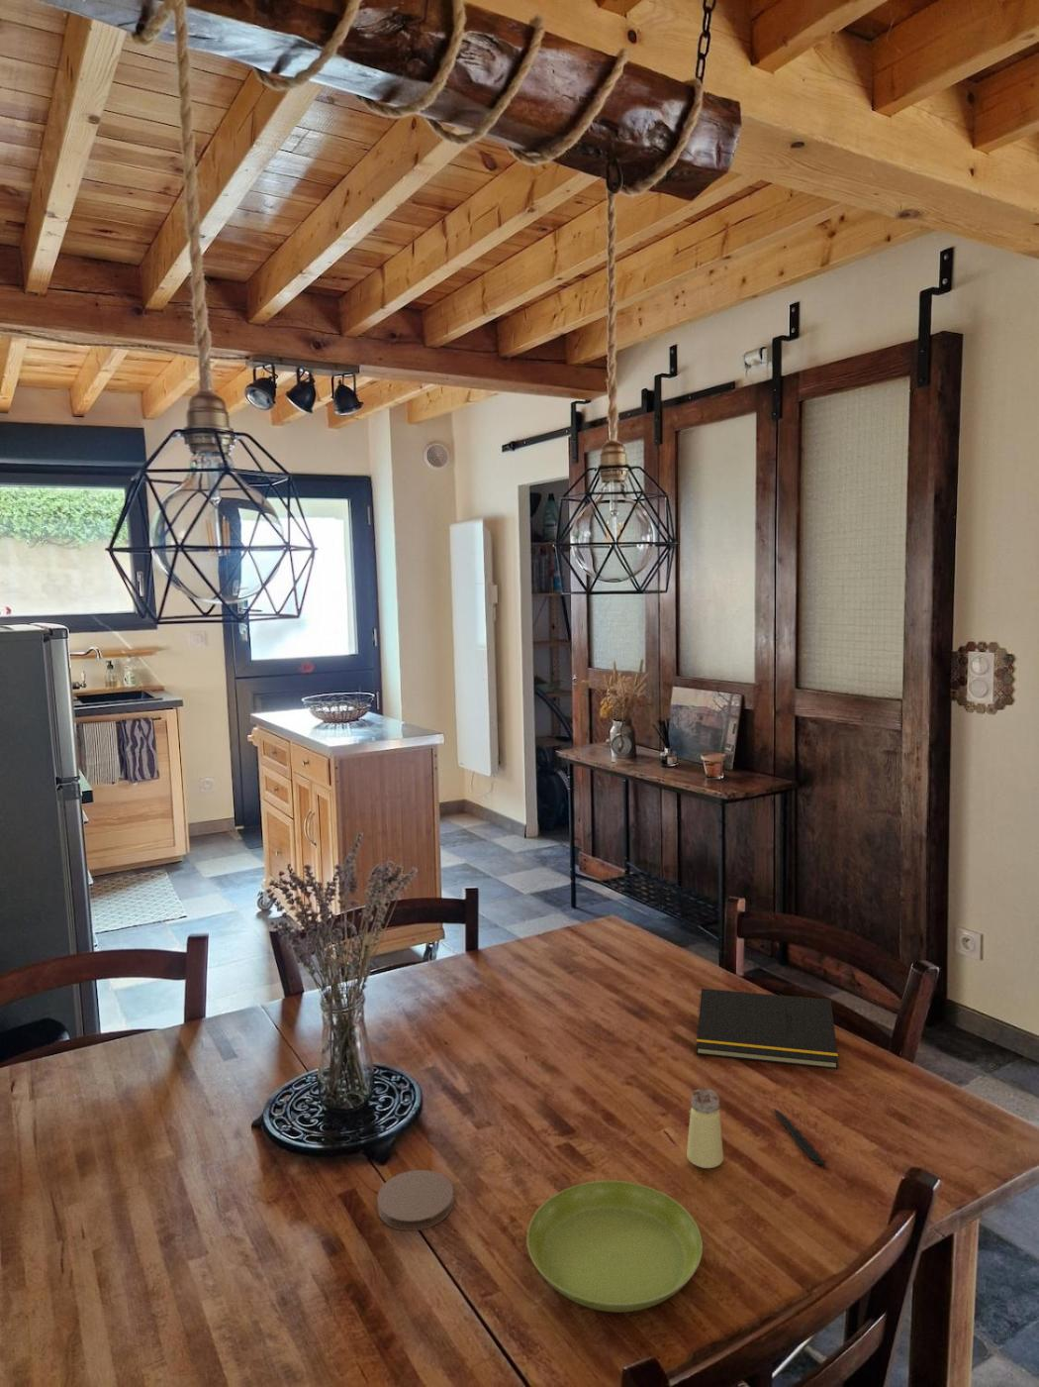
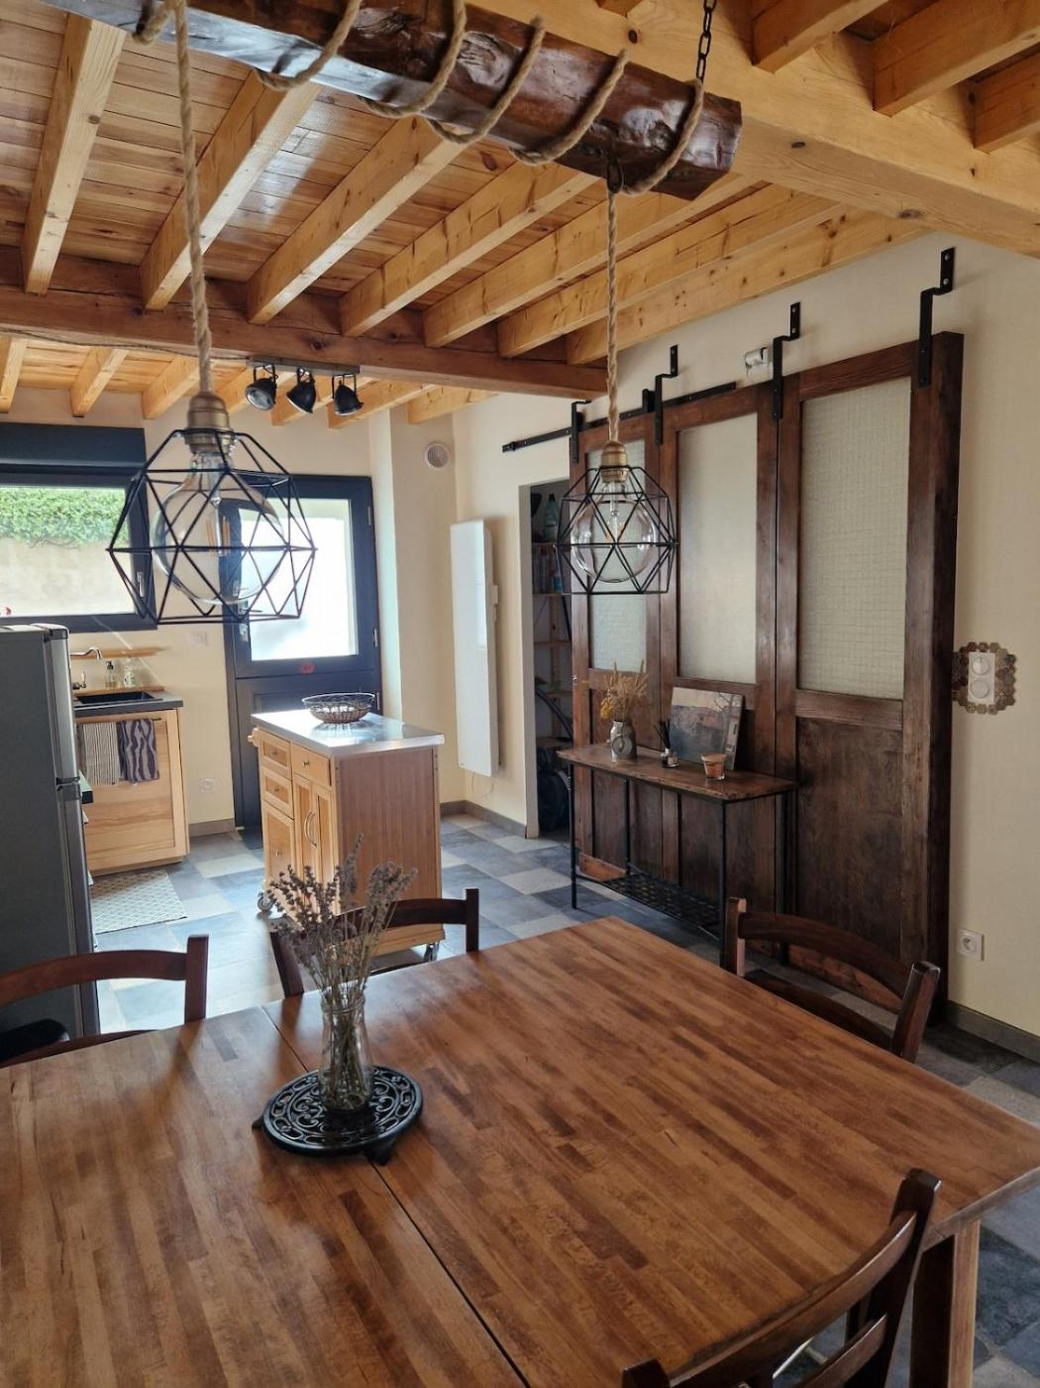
- saucer (613, 1247)
- coaster (416, 1199)
- notepad (765, 1026)
- knife (797, 1135)
- saltshaker (705, 1126)
